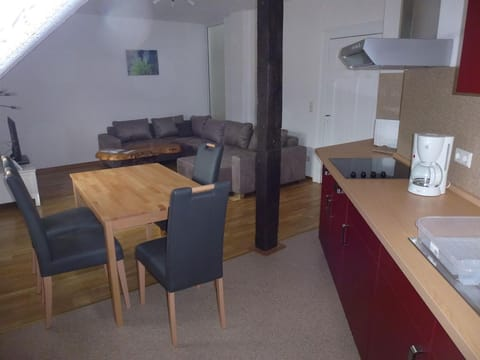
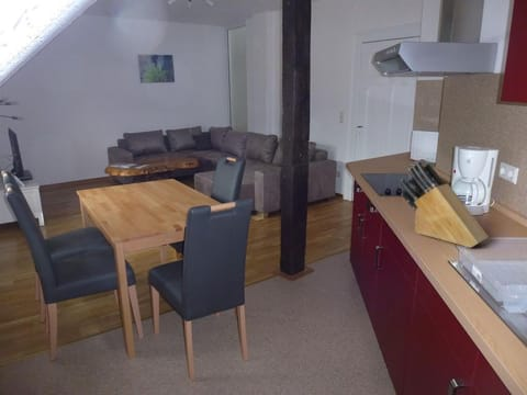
+ knife block (442, 200)
